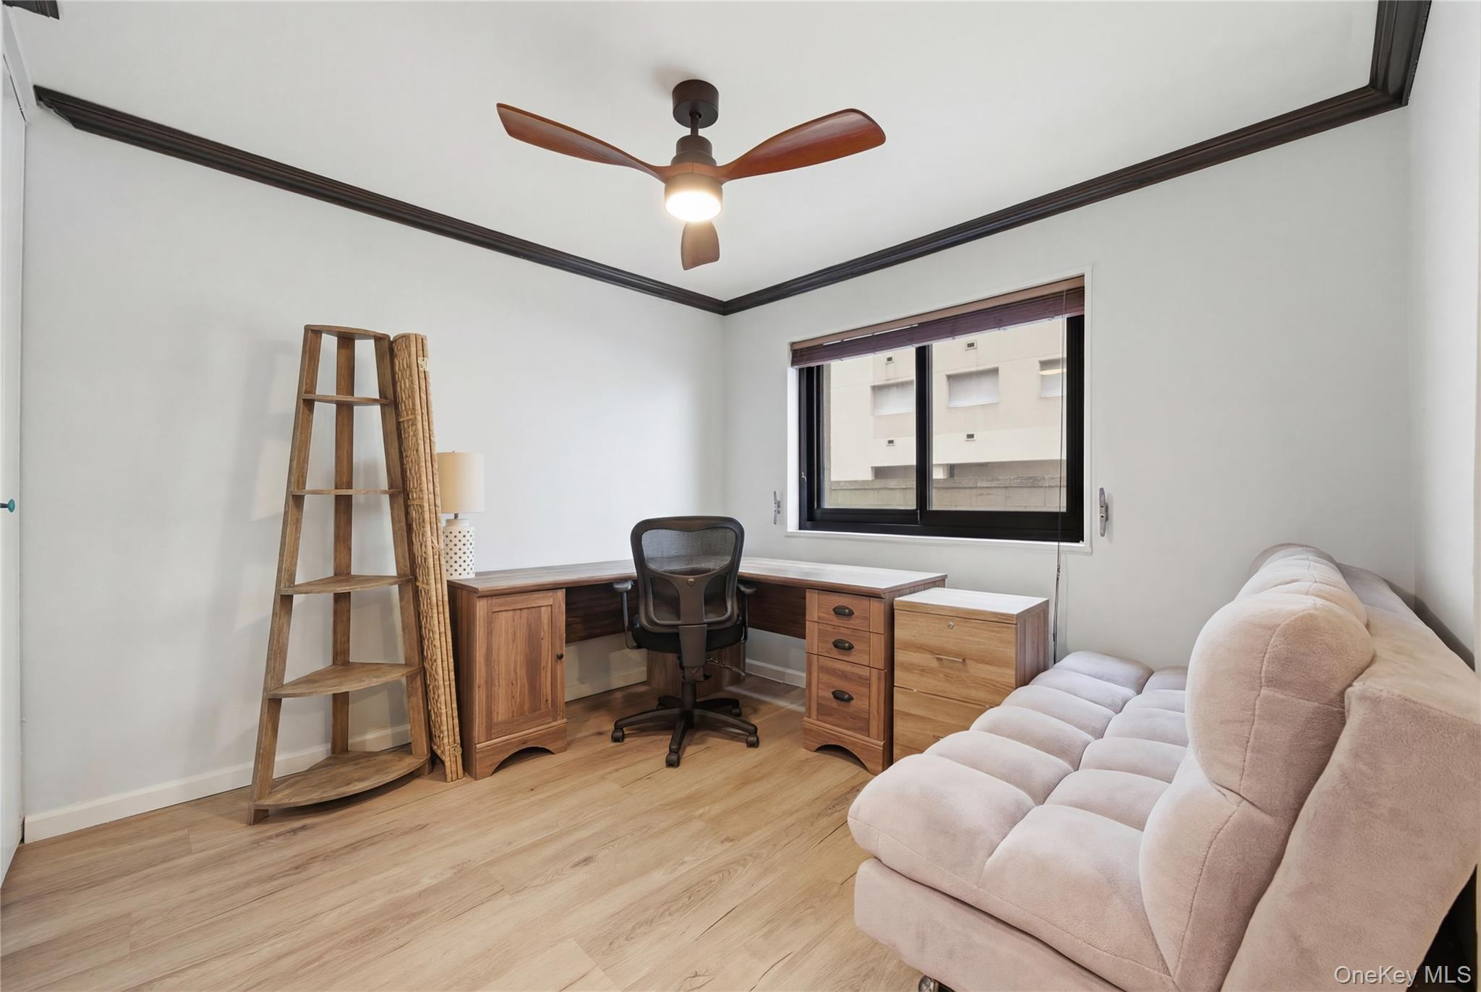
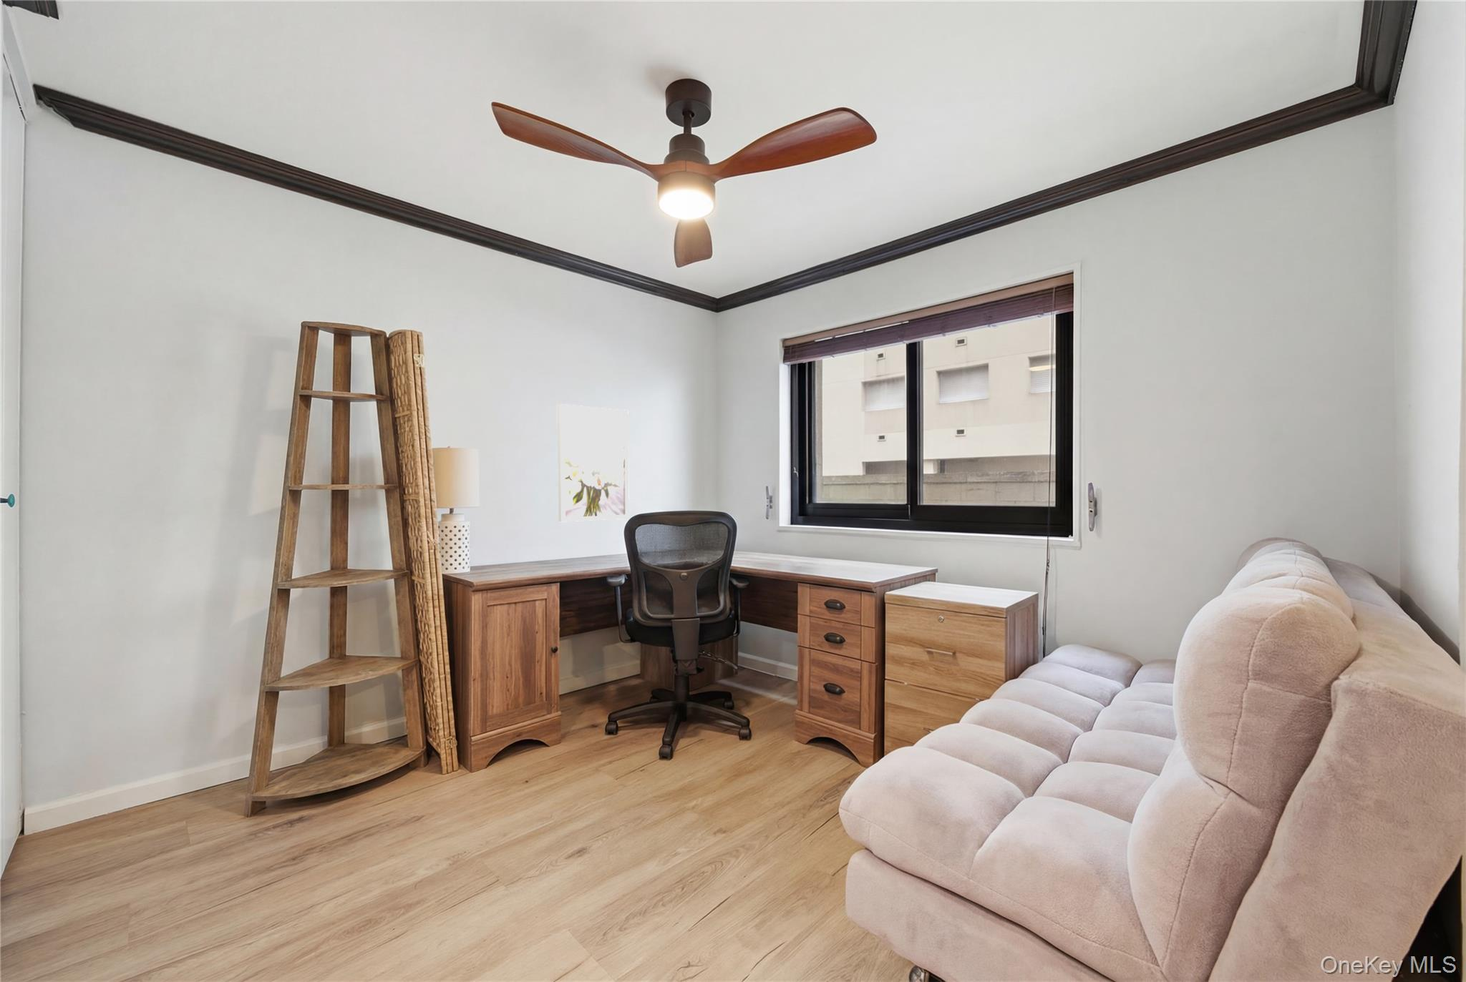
+ wall art (594, 464)
